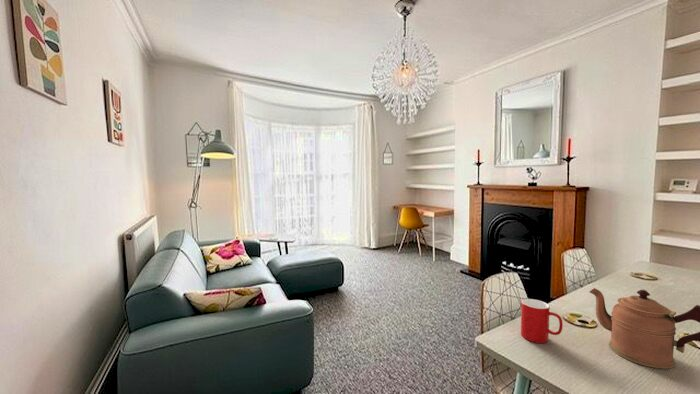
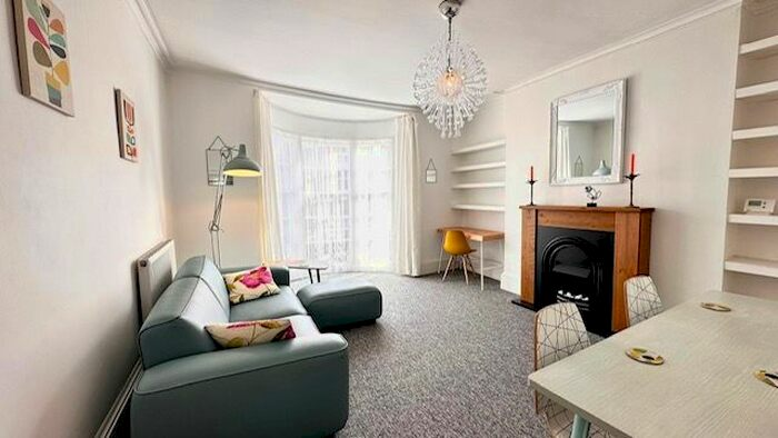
- cup (539, 322)
- coffeepot (643, 322)
